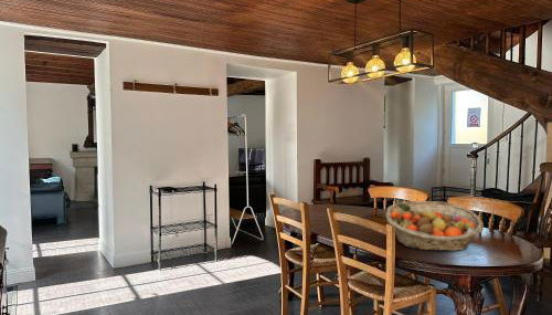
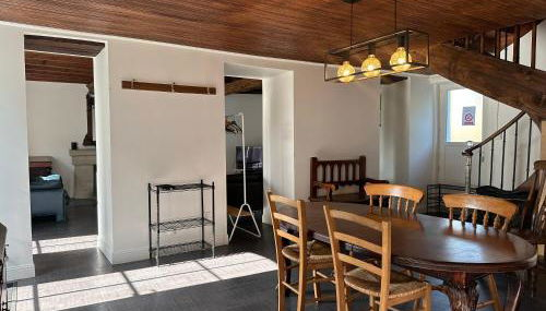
- fruit basket (432, 224)
